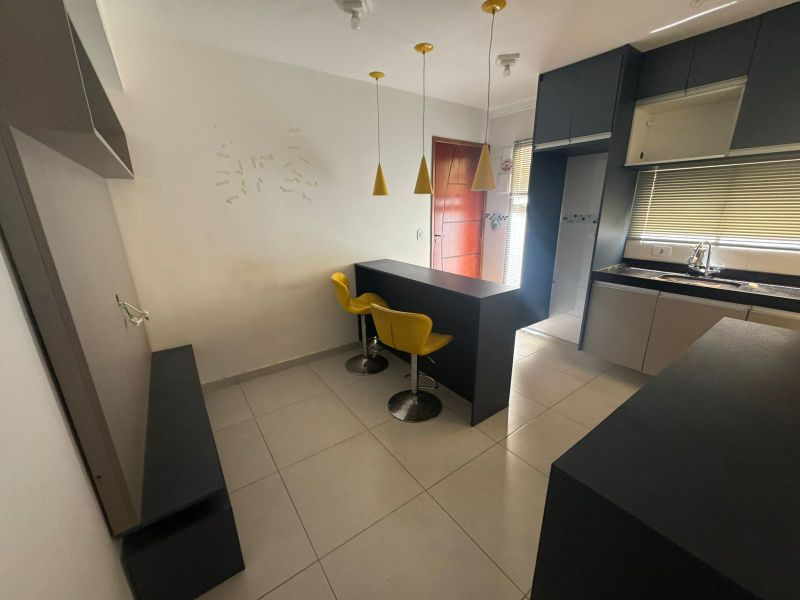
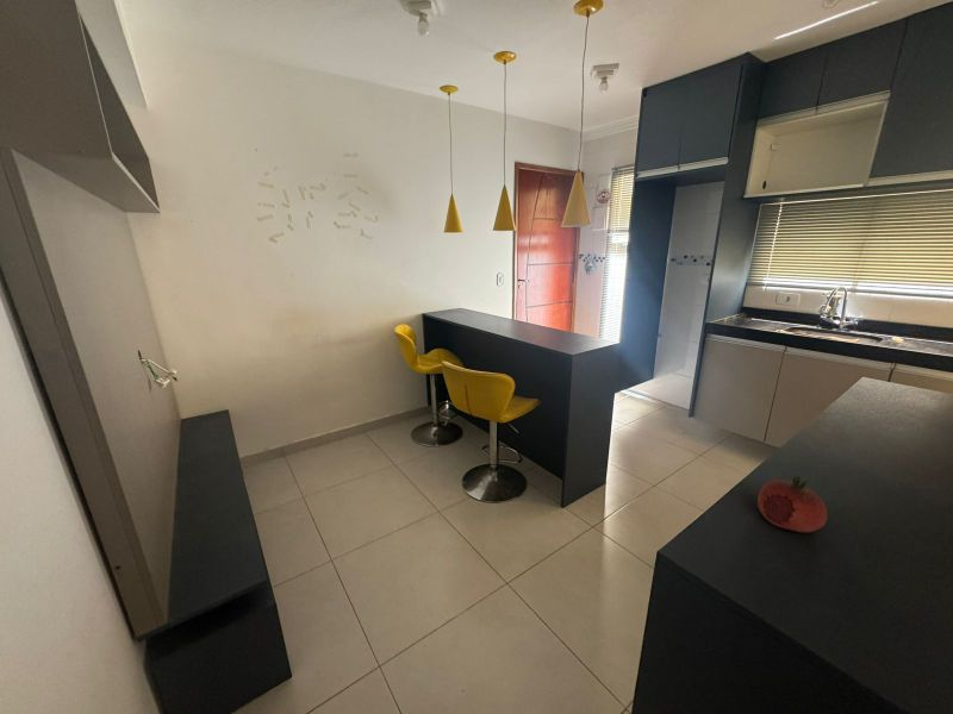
+ fruit (792, 499)
